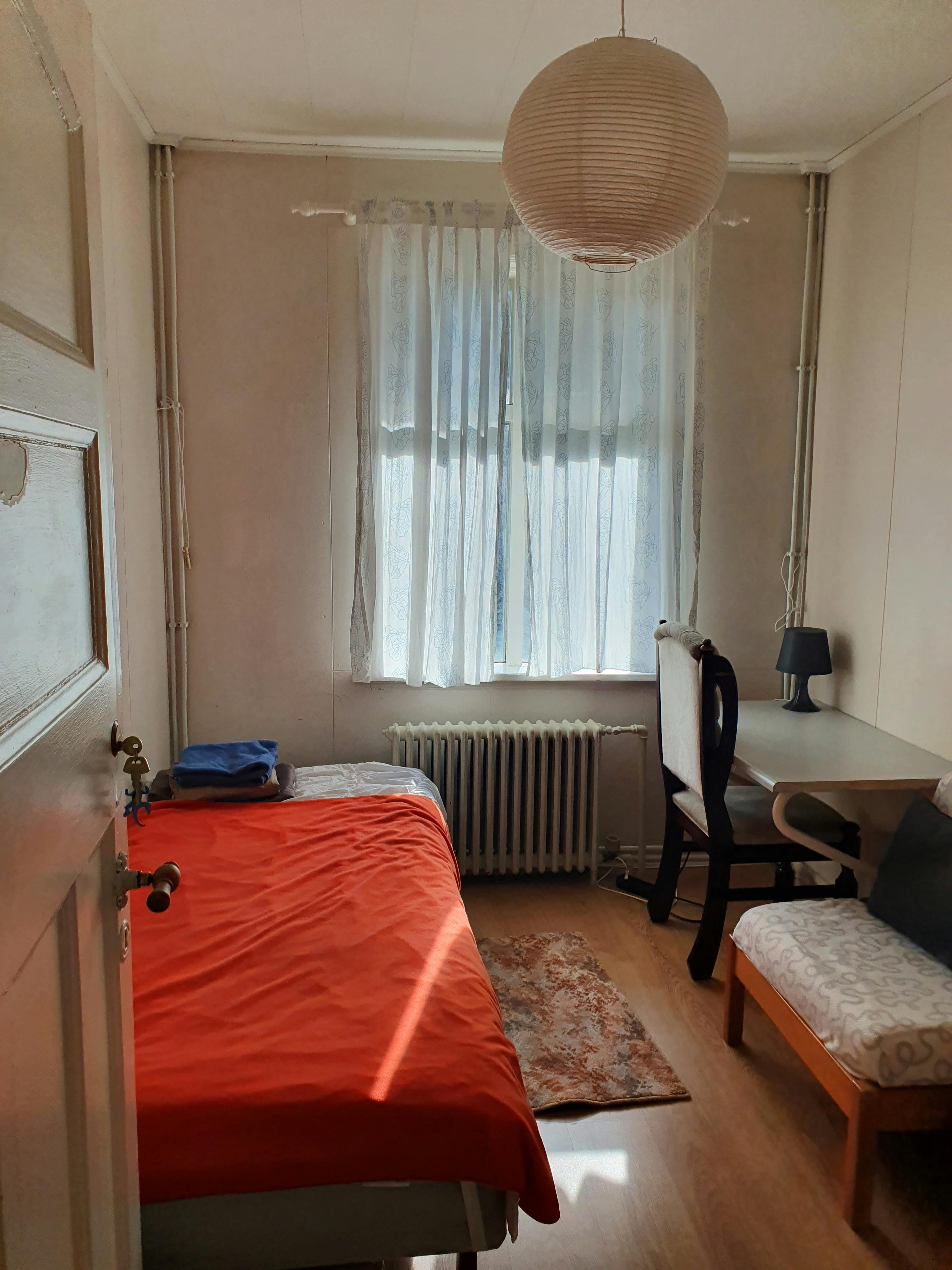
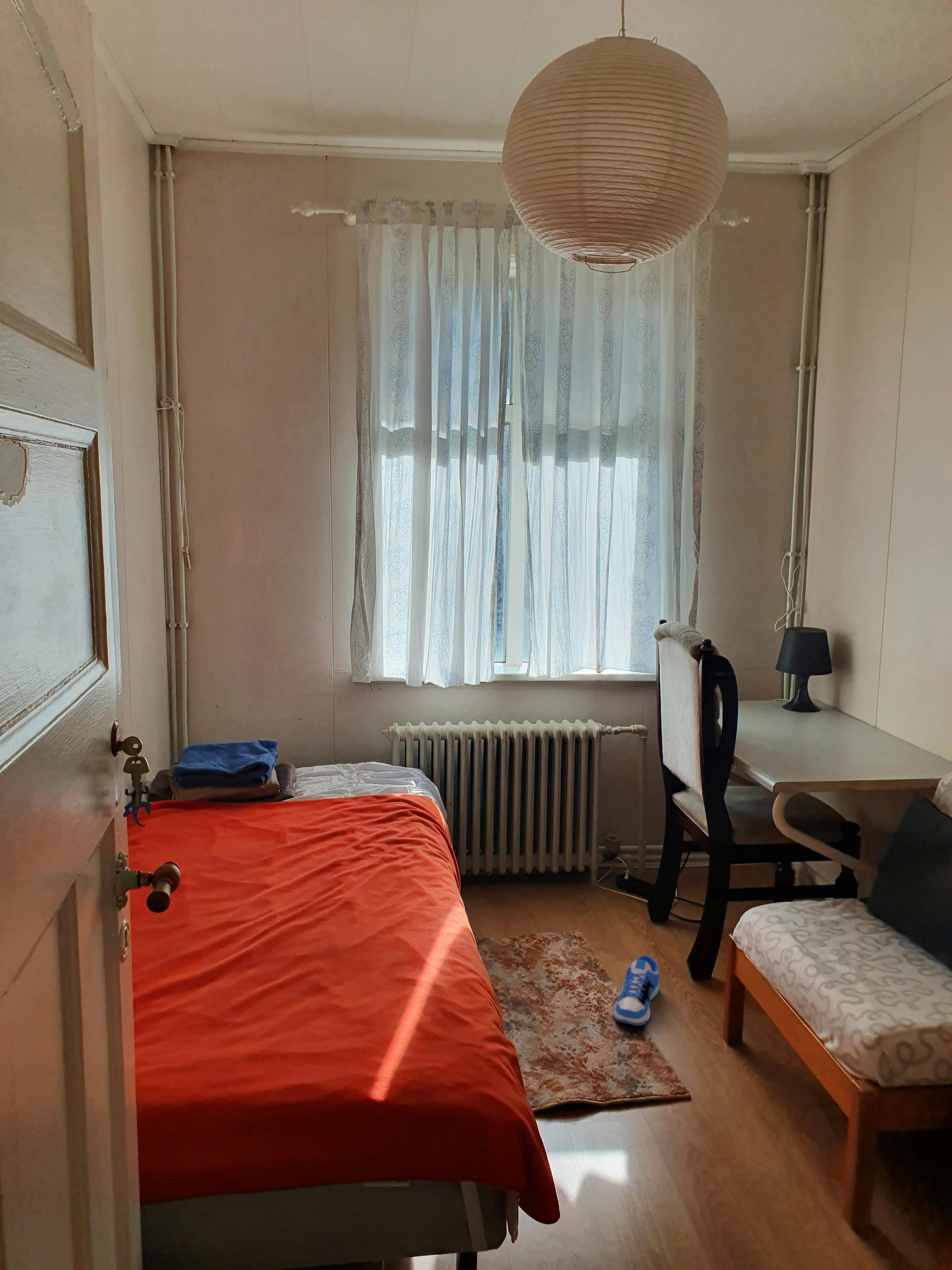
+ shoe (638, 986)
